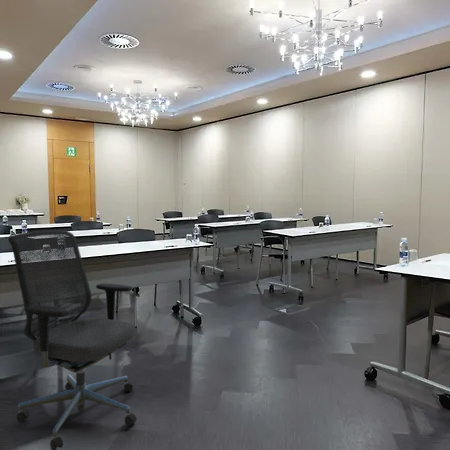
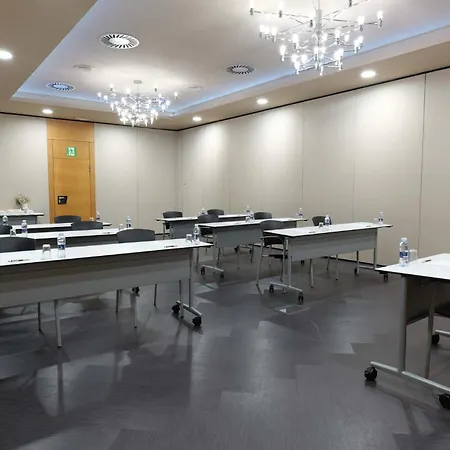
- office chair (85, 324)
